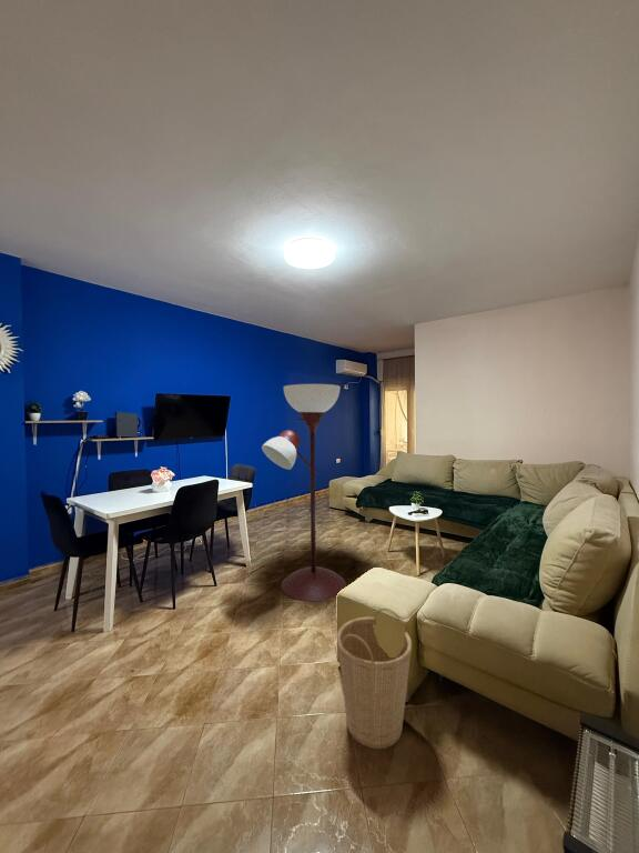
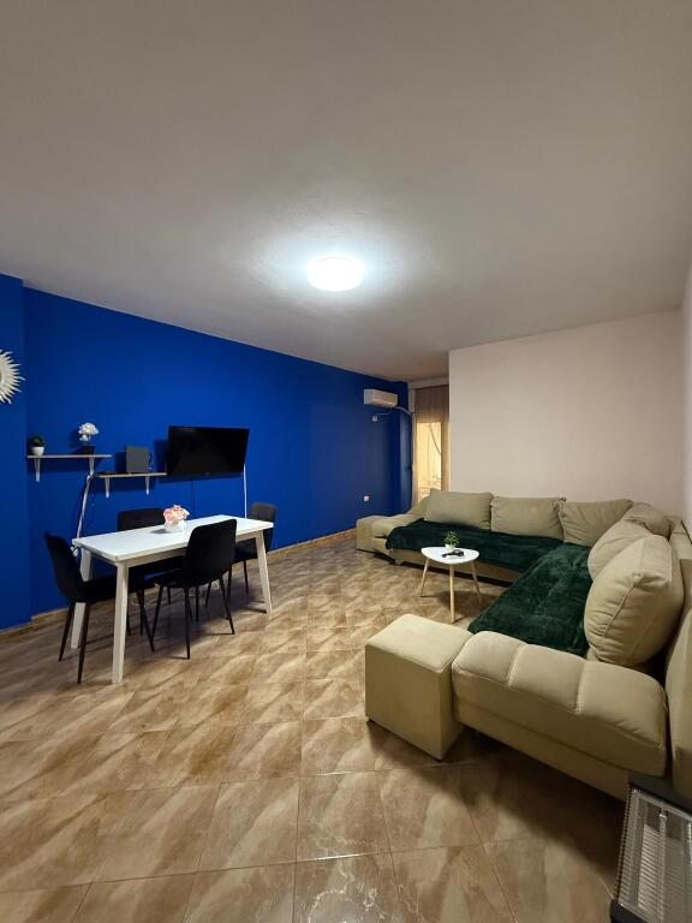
- basket (374, 672)
- floor lamp (311, 488)
